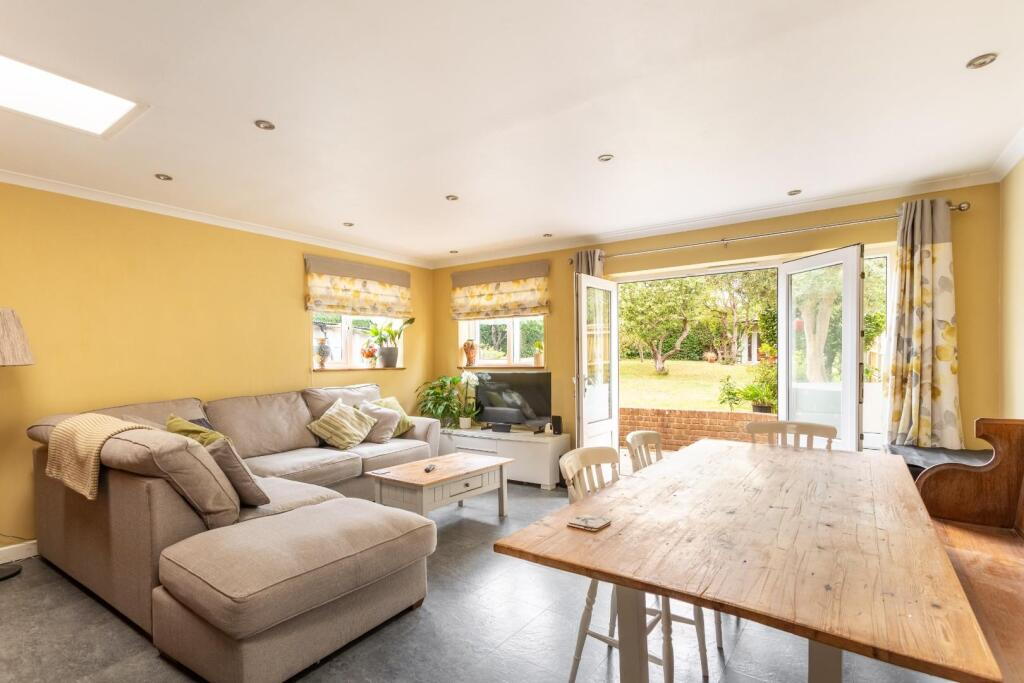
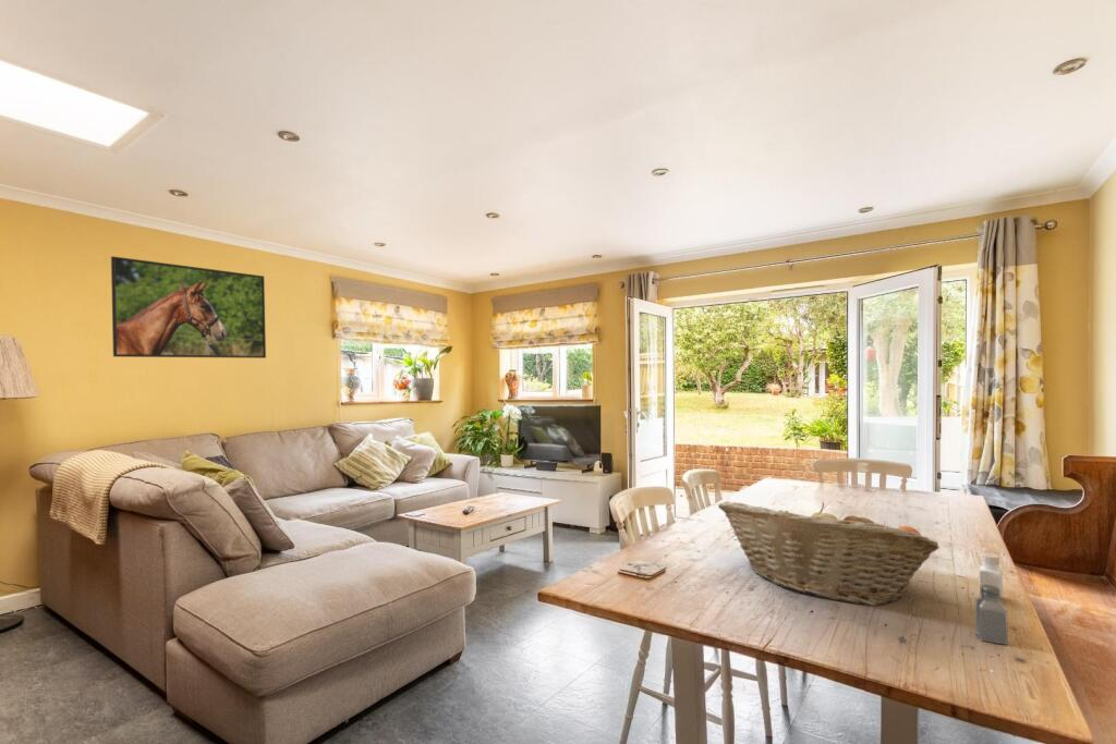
+ saltshaker (991, 612)
+ fruit basket (817, 538)
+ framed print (196, 312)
+ pepper shaker (991, 575)
